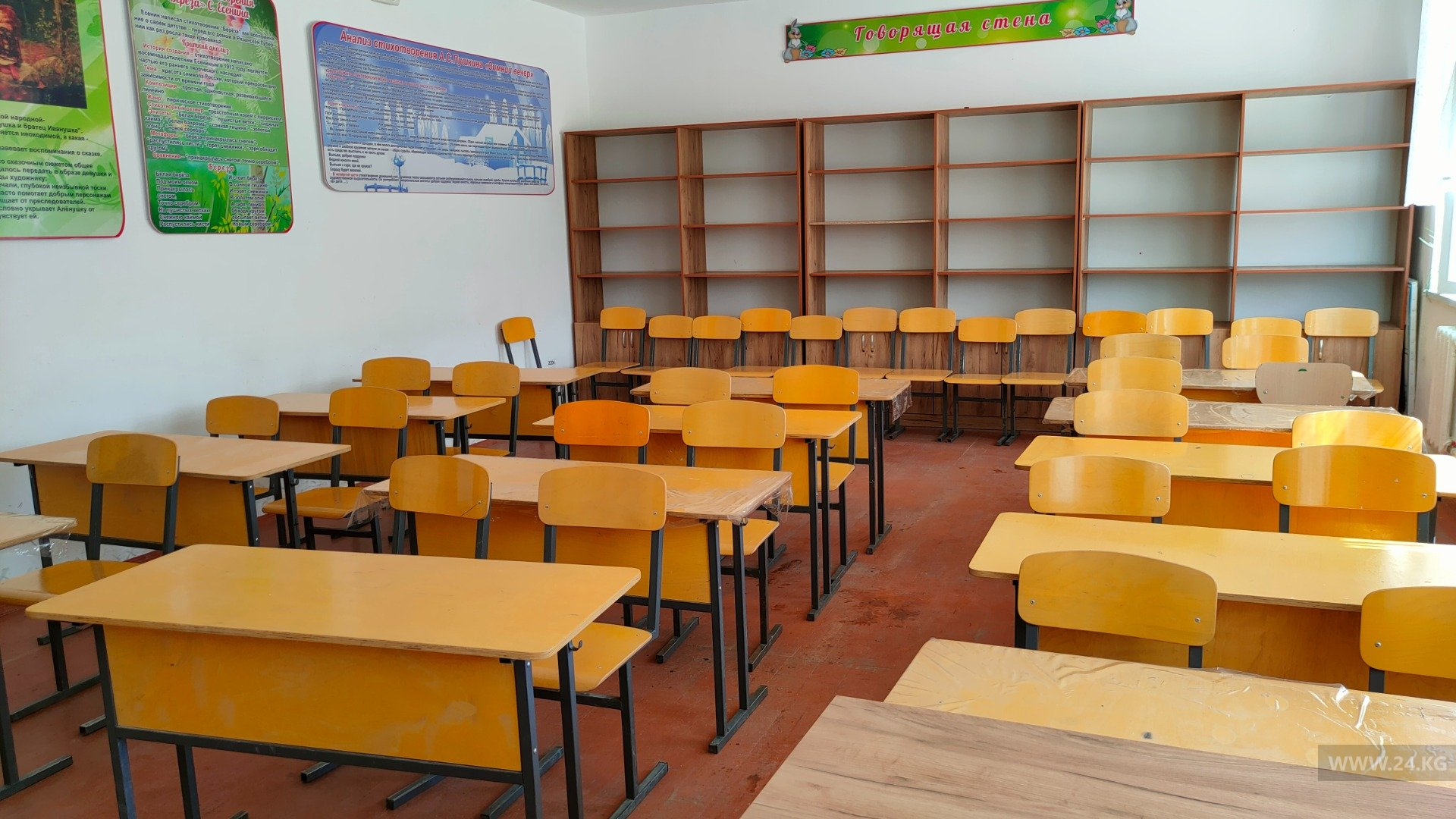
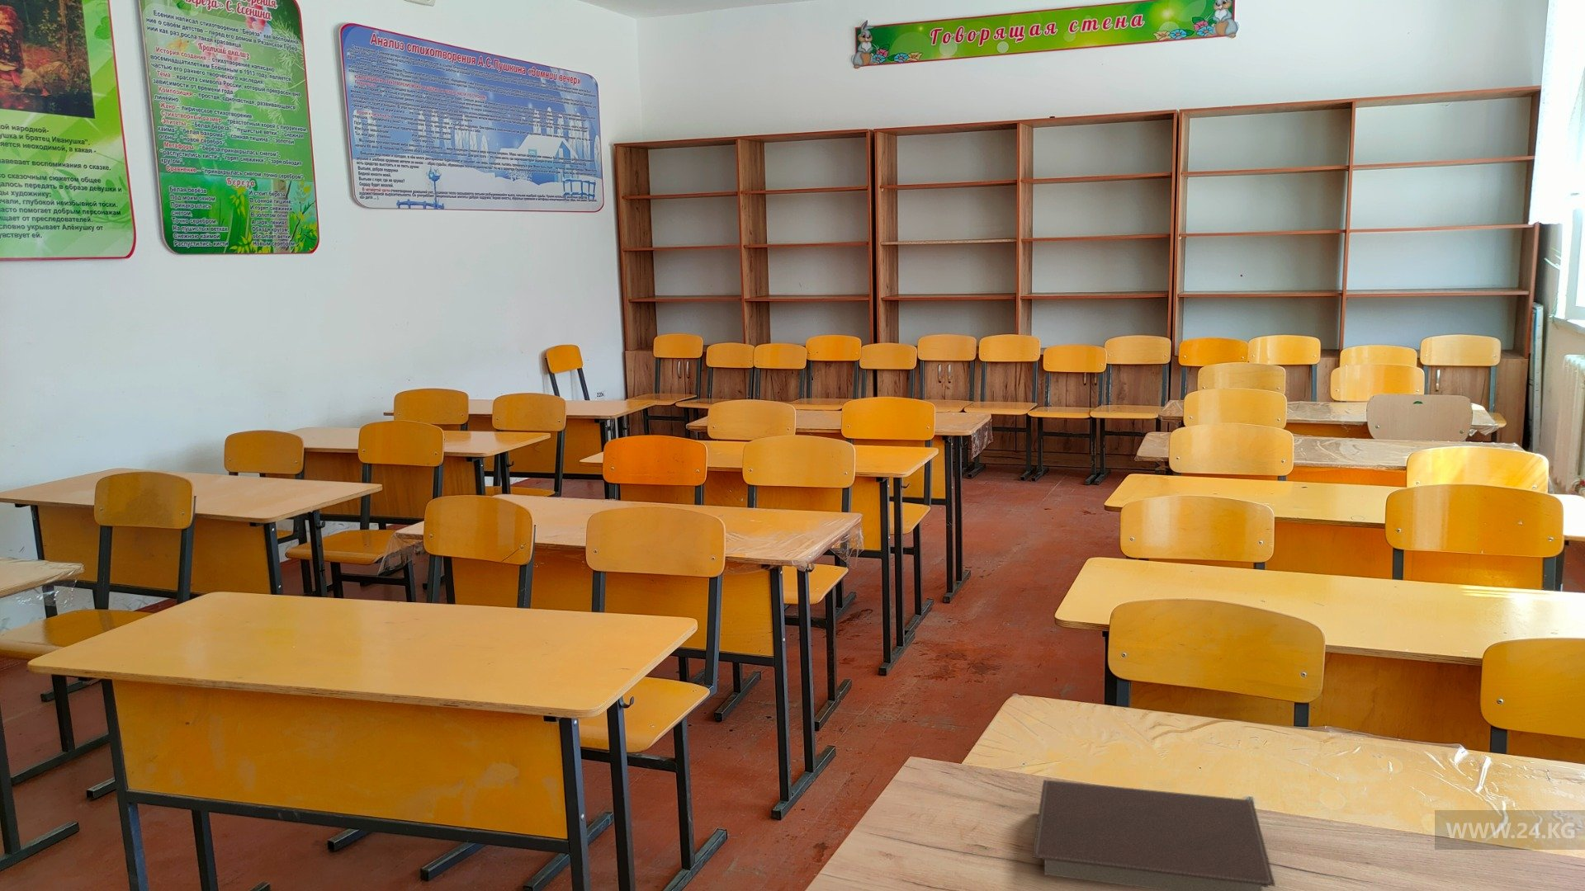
+ notebook (1146, 838)
